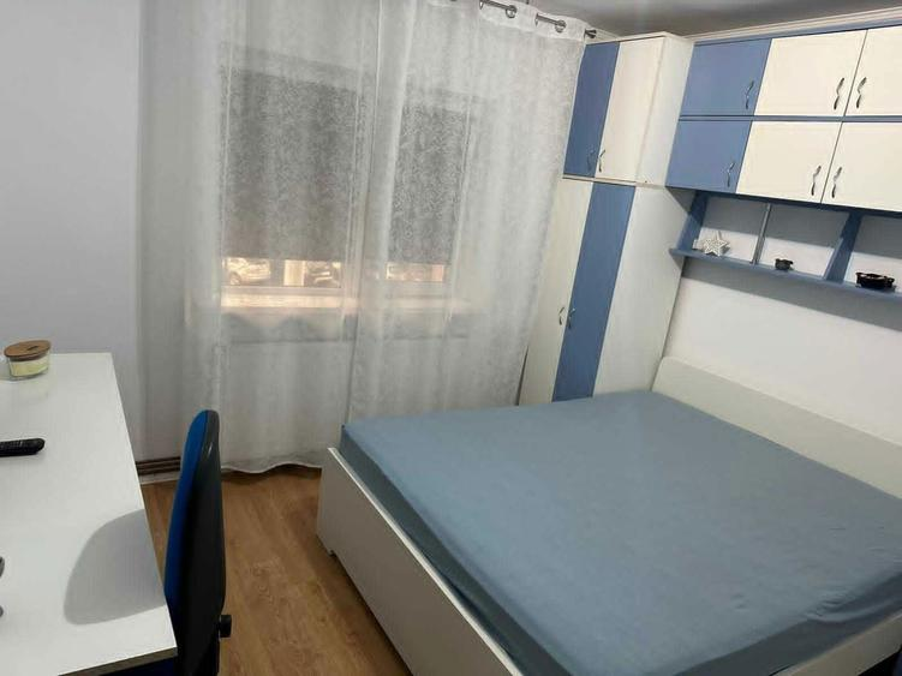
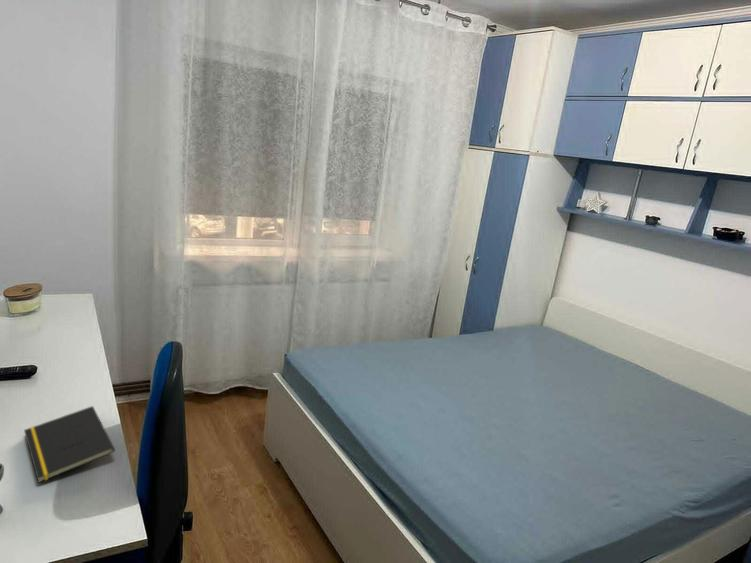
+ notepad (68, 440)
